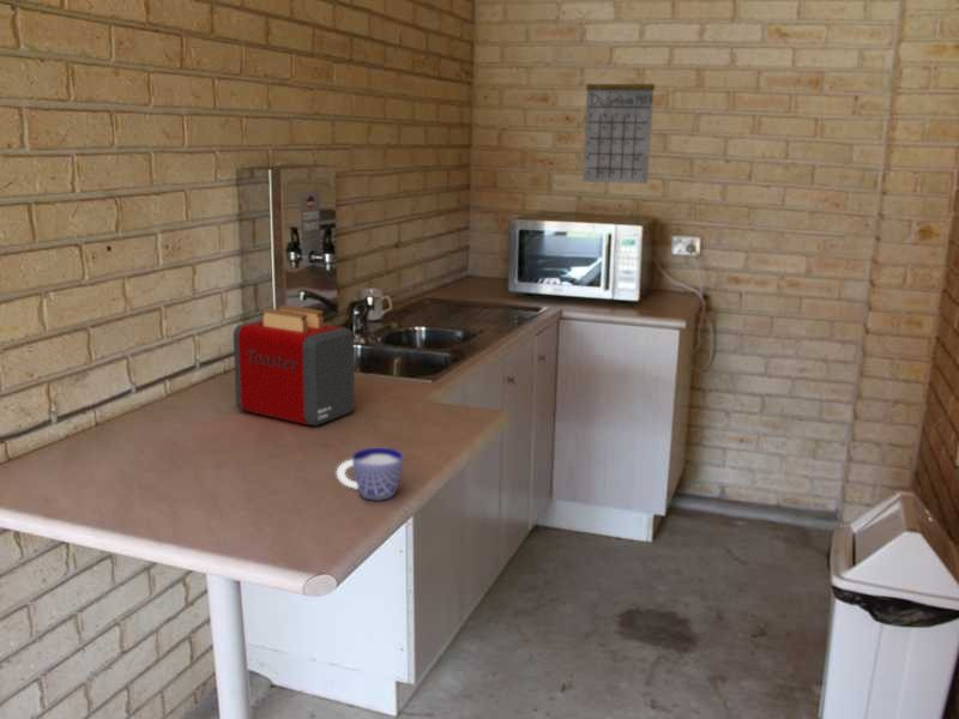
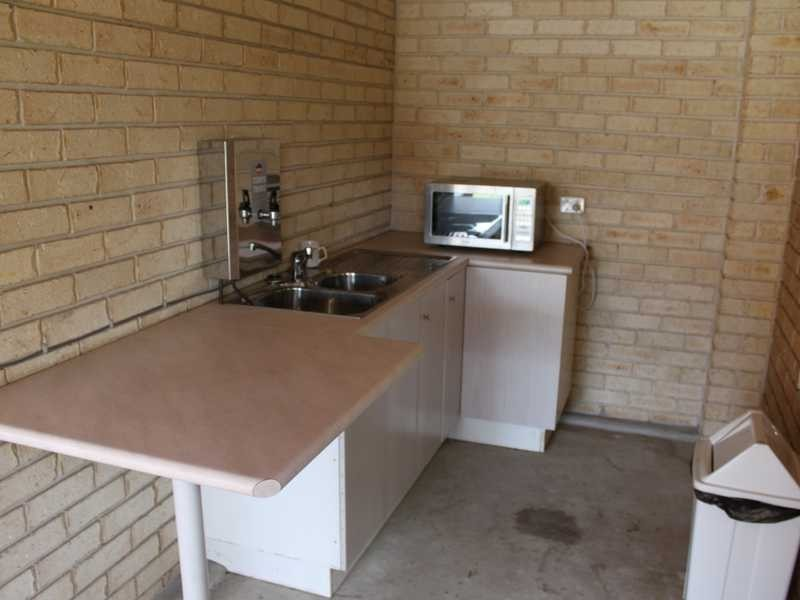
- calendar (617, 121)
- toaster (292, 361)
- cup (369, 475)
